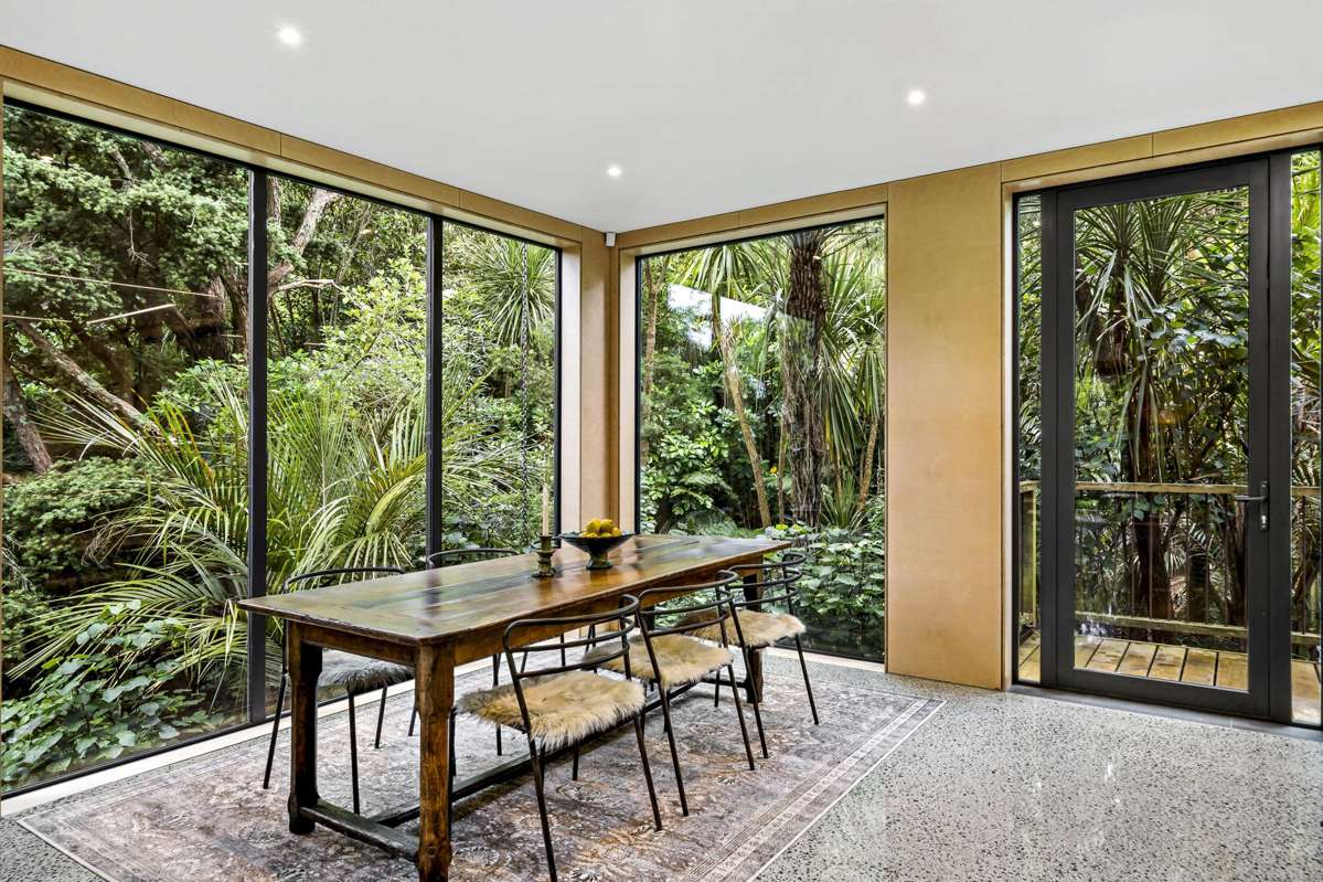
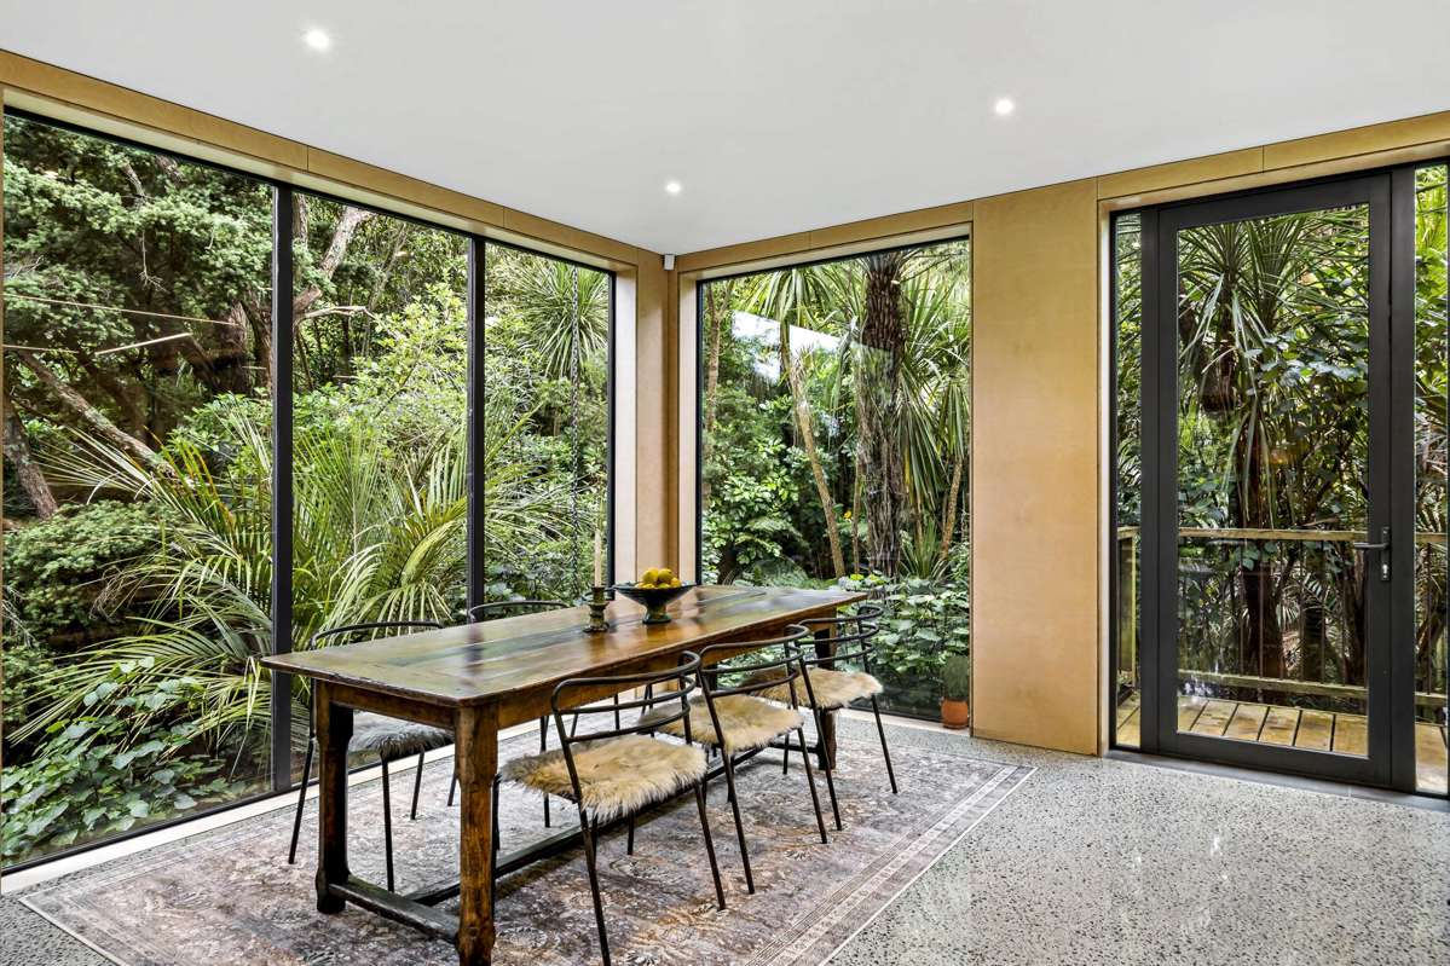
+ potted plant (954, 690)
